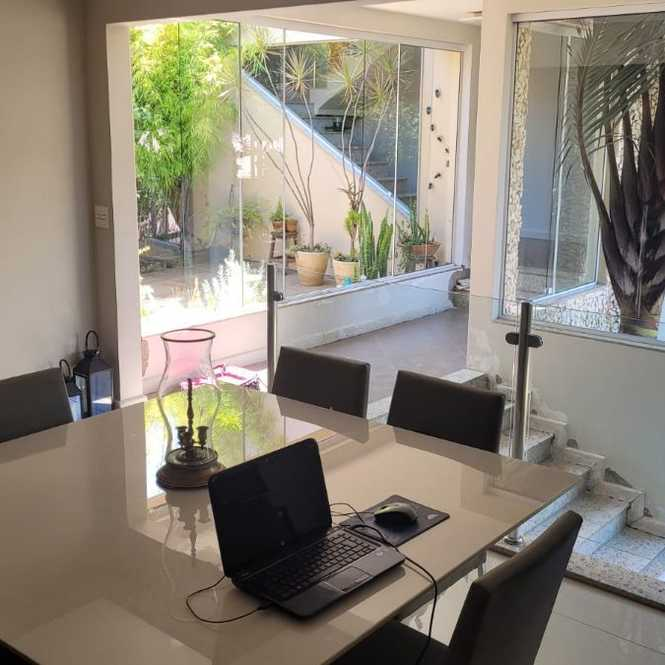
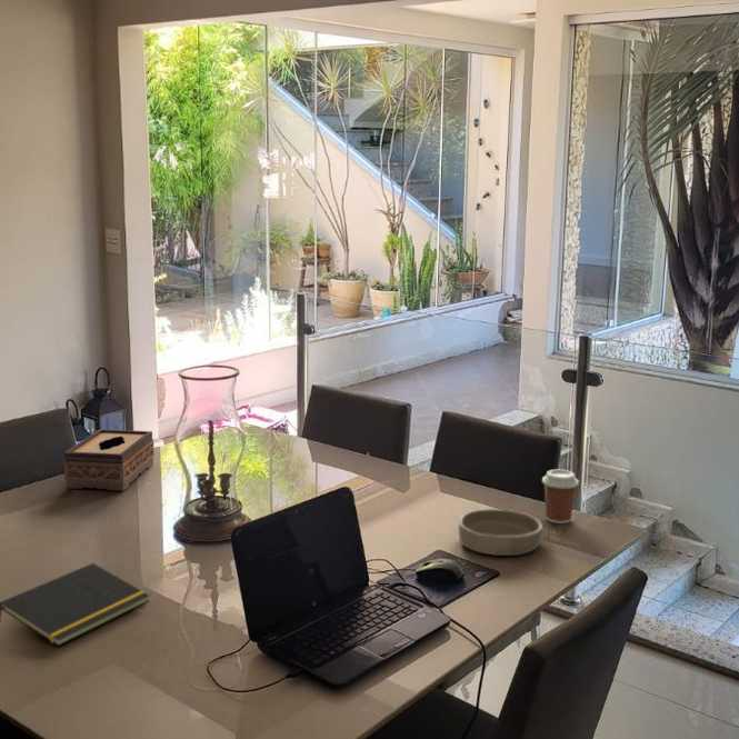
+ notepad (76, 601)
+ tissue box (110, 458)
+ coffee cup (559, 496)
+ bowl (499, 532)
